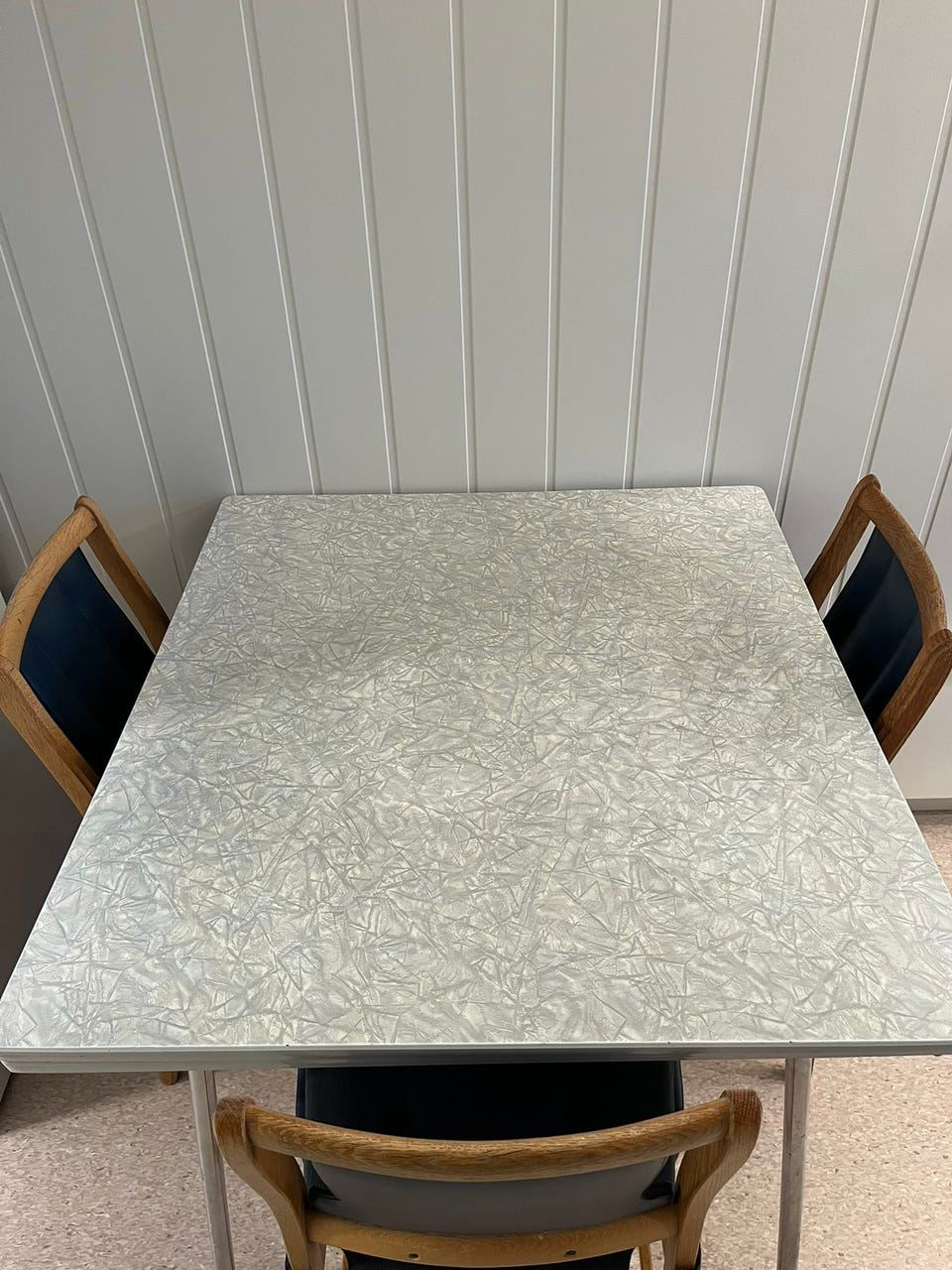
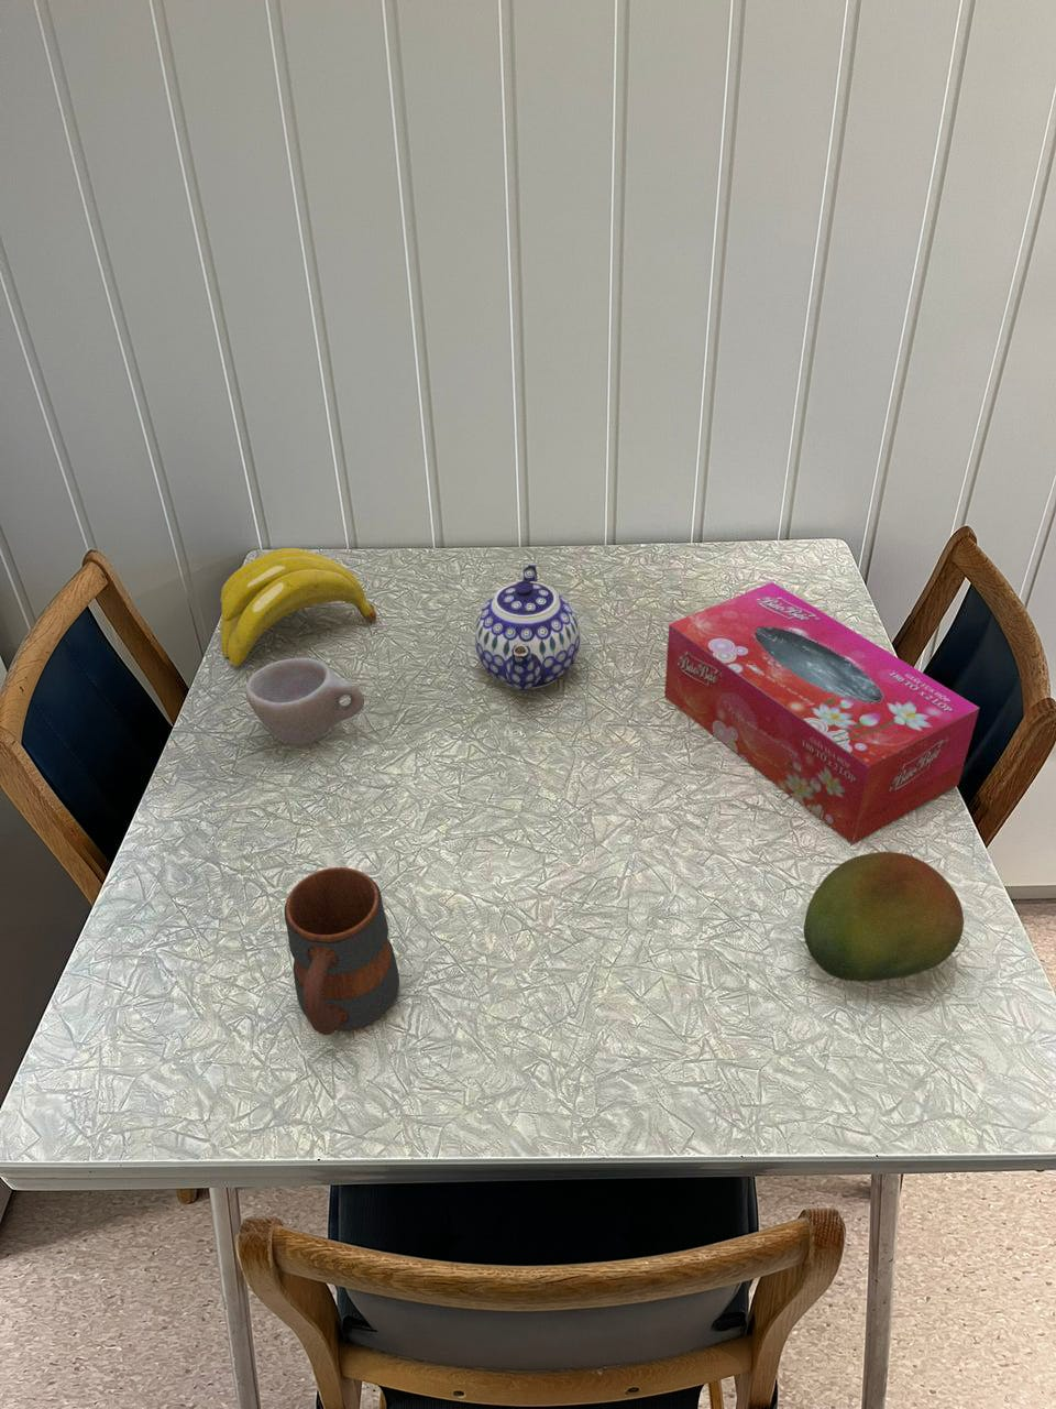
+ teapot (527, 627)
+ fruit (880, 920)
+ cup (308, 706)
+ banana (293, 597)
+ mug (335, 965)
+ tissue box (809, 701)
